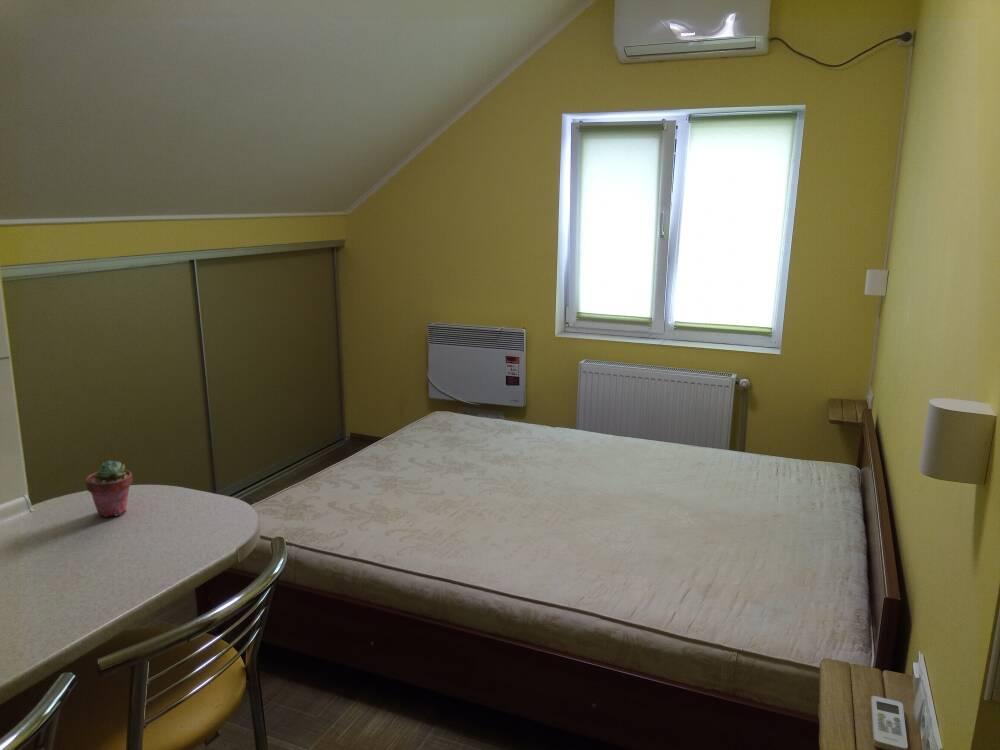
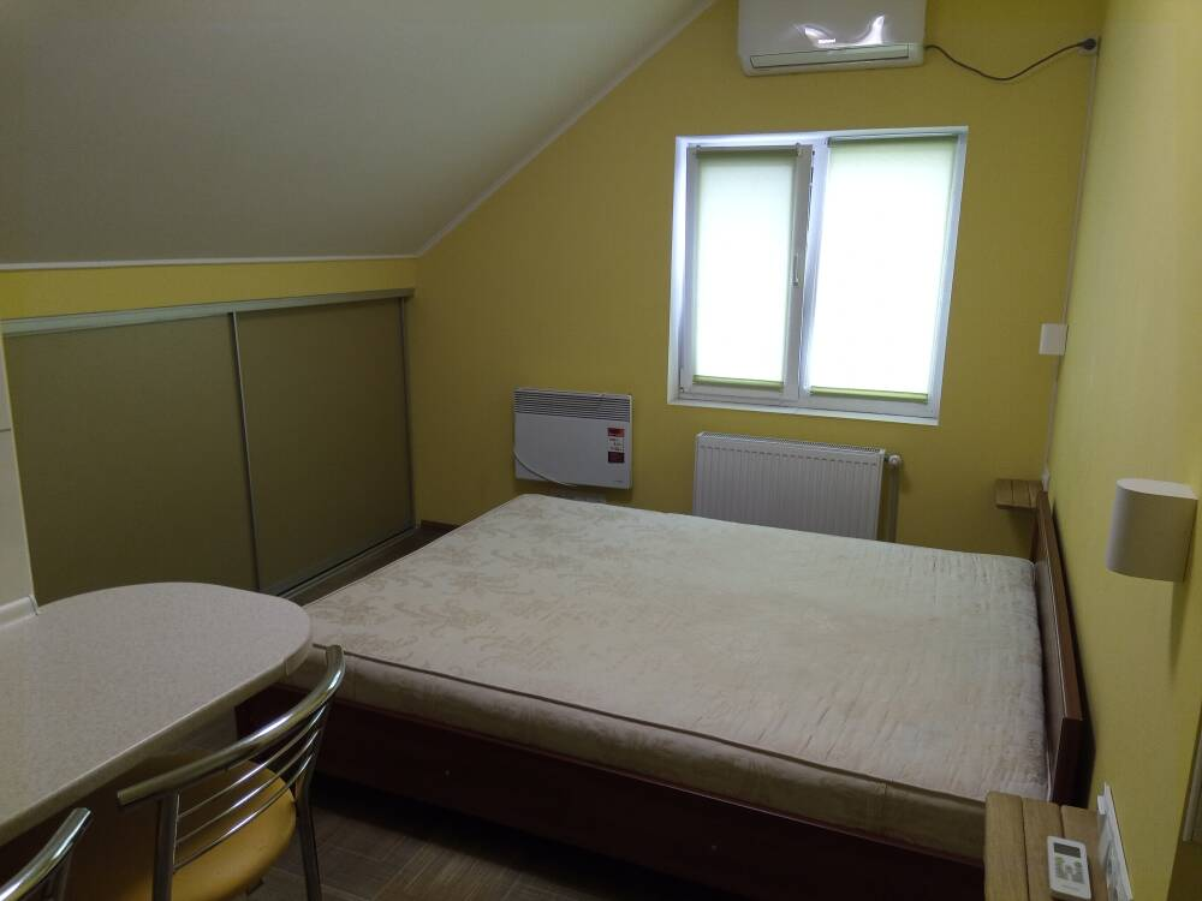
- potted succulent (110, 486)
